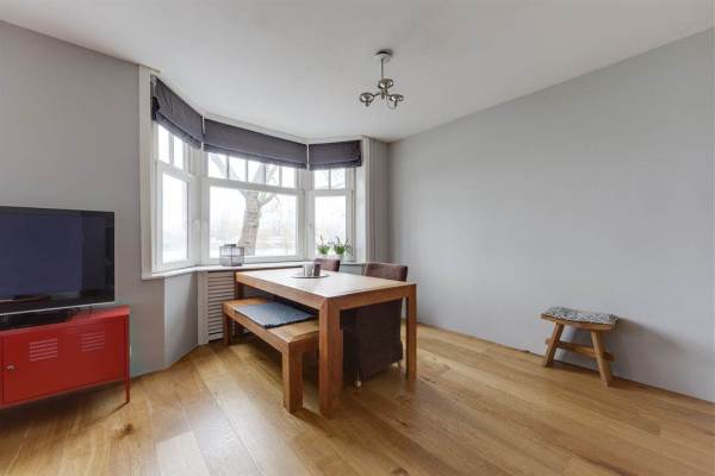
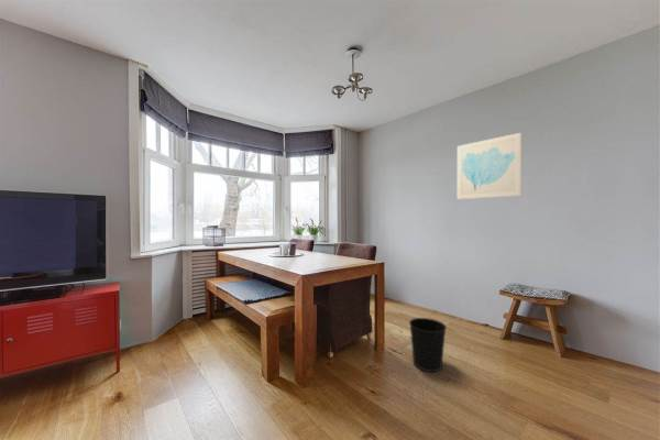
+ wastebasket (427, 344)
+ wall art (486, 168)
